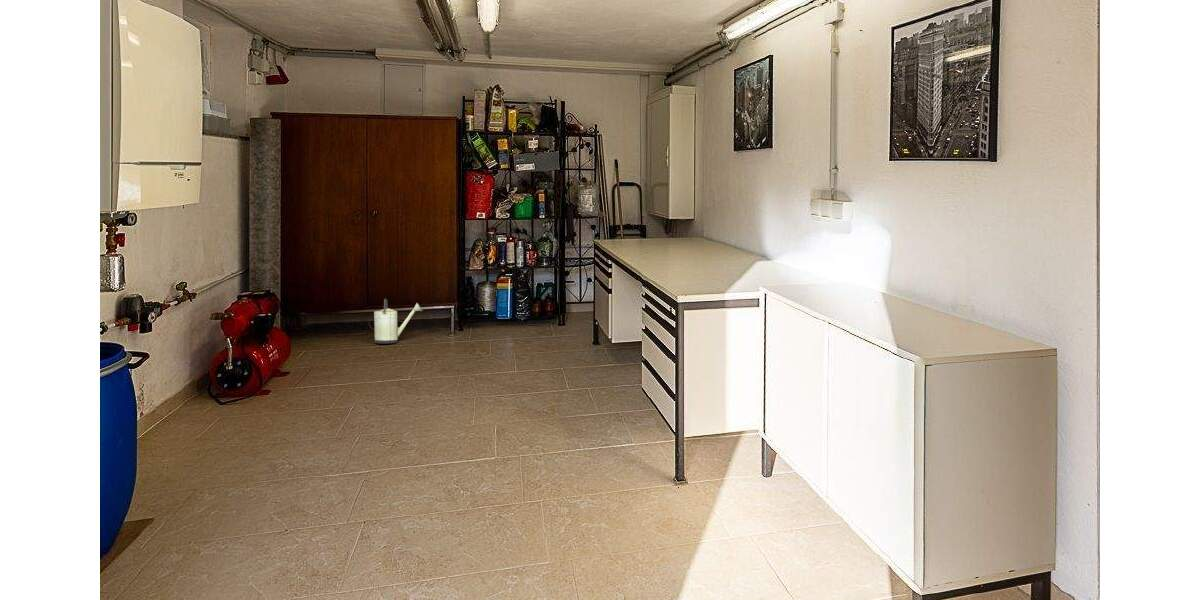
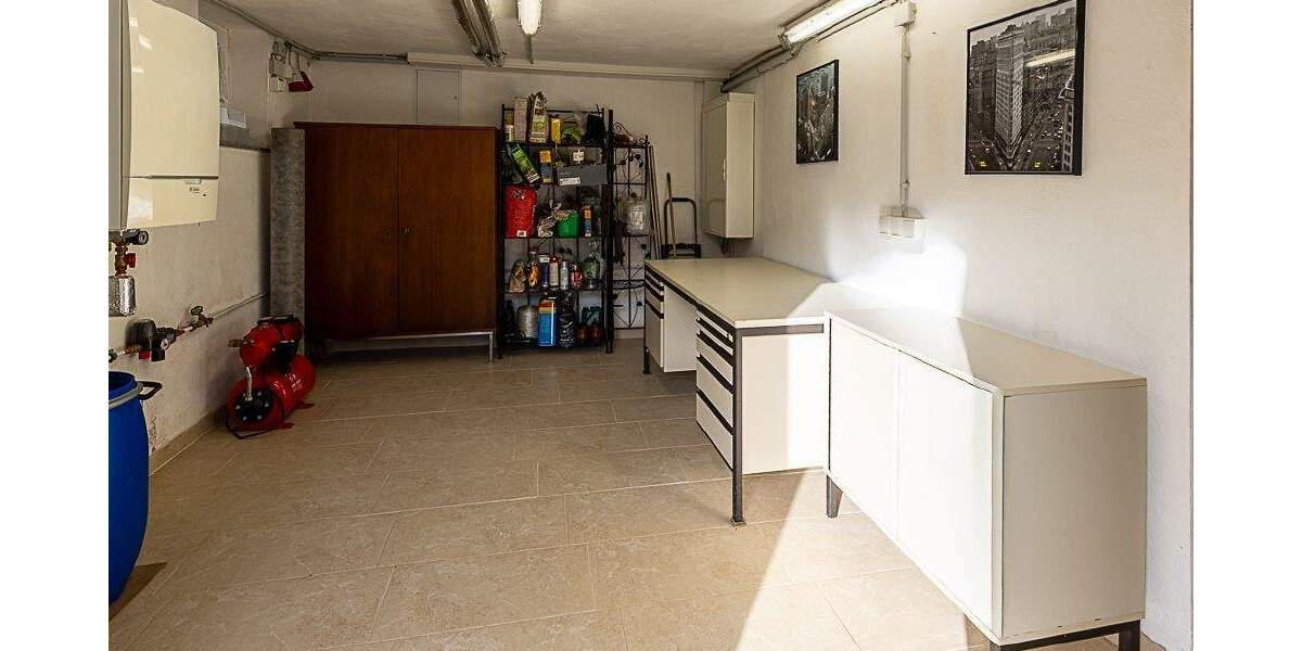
- watering can (396, 320)
